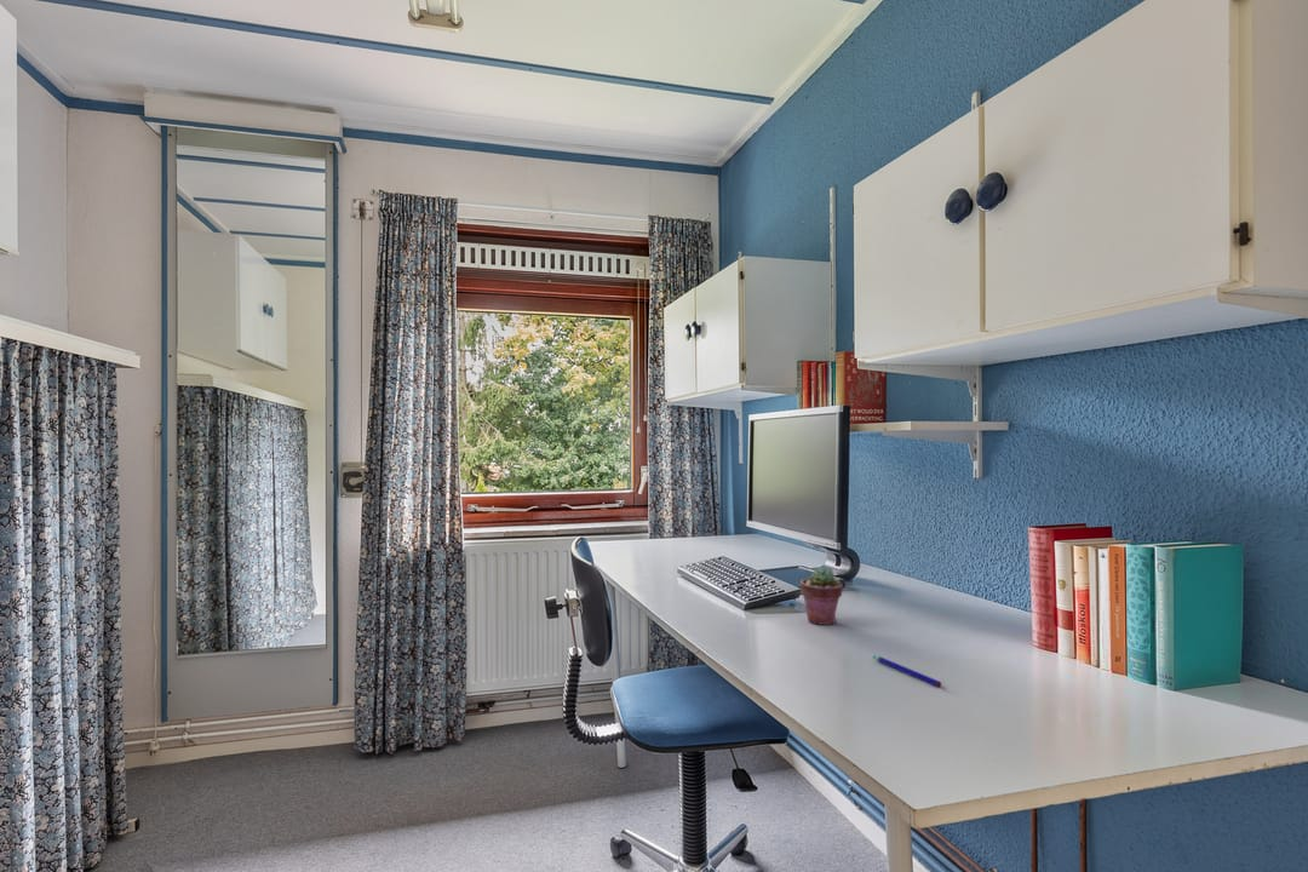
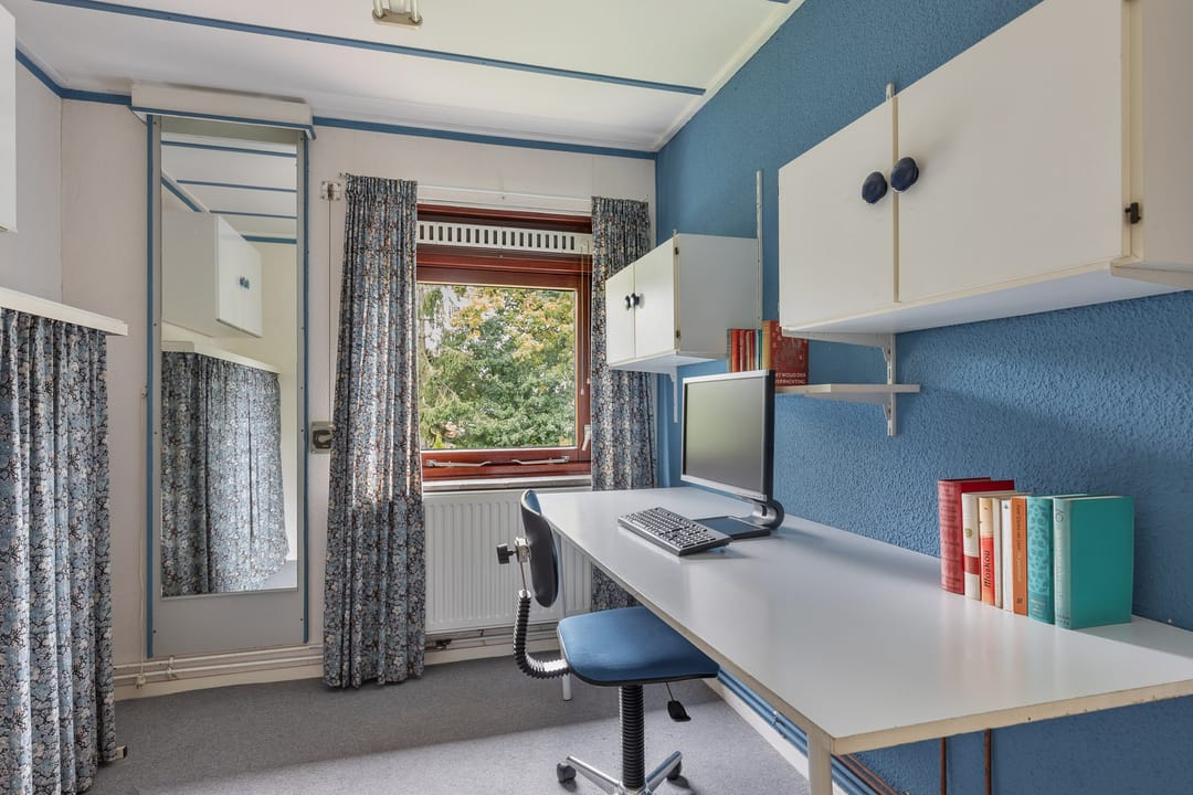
- potted succulent (821, 593)
- pen (905, 670)
